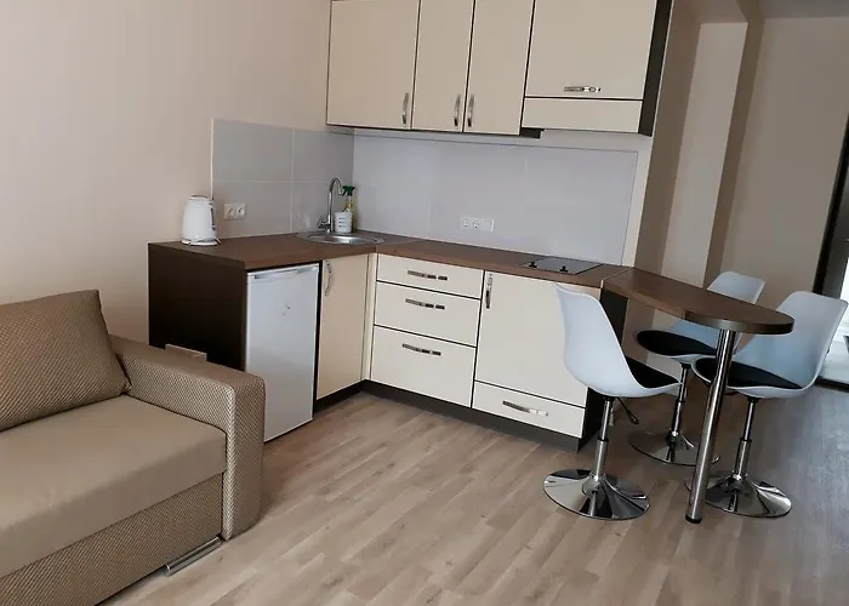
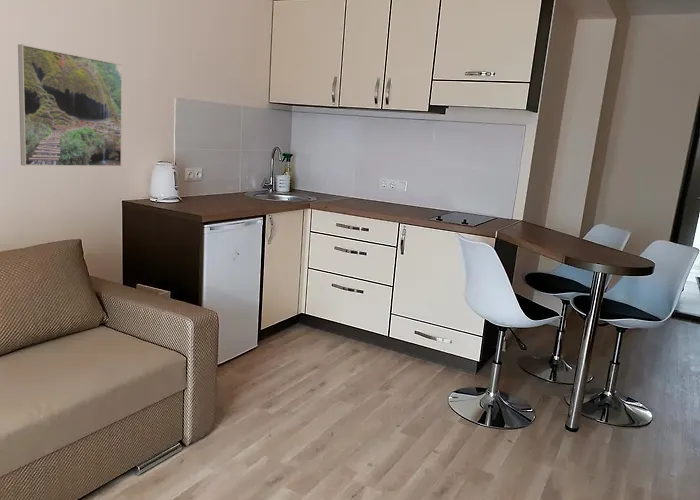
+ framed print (74, 111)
